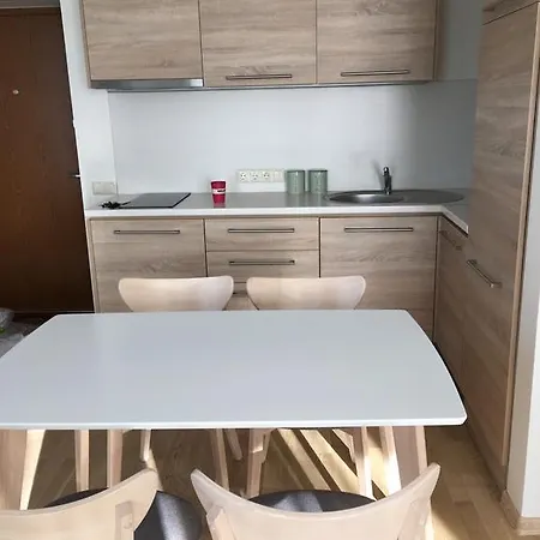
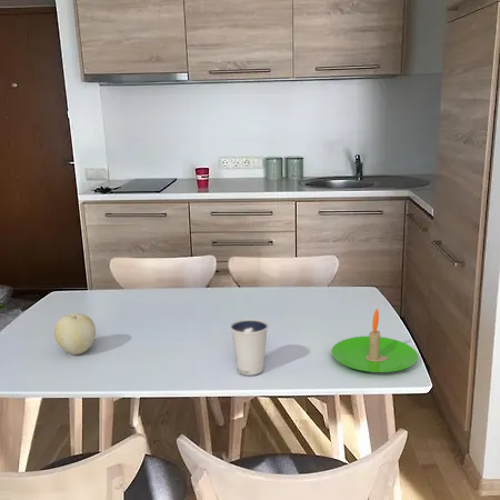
+ fruit (74, 333)
+ candle (374, 332)
+ dixie cup (249, 348)
